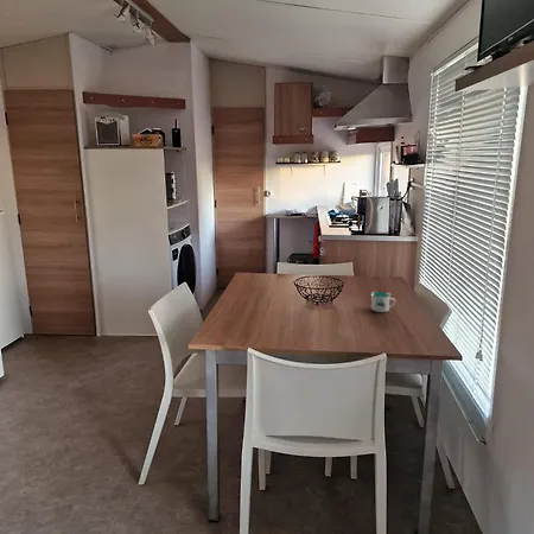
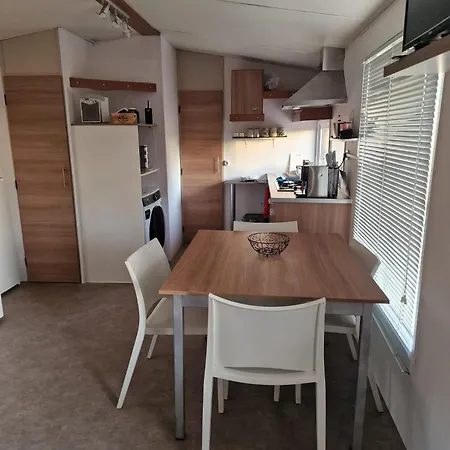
- mug (382, 301)
